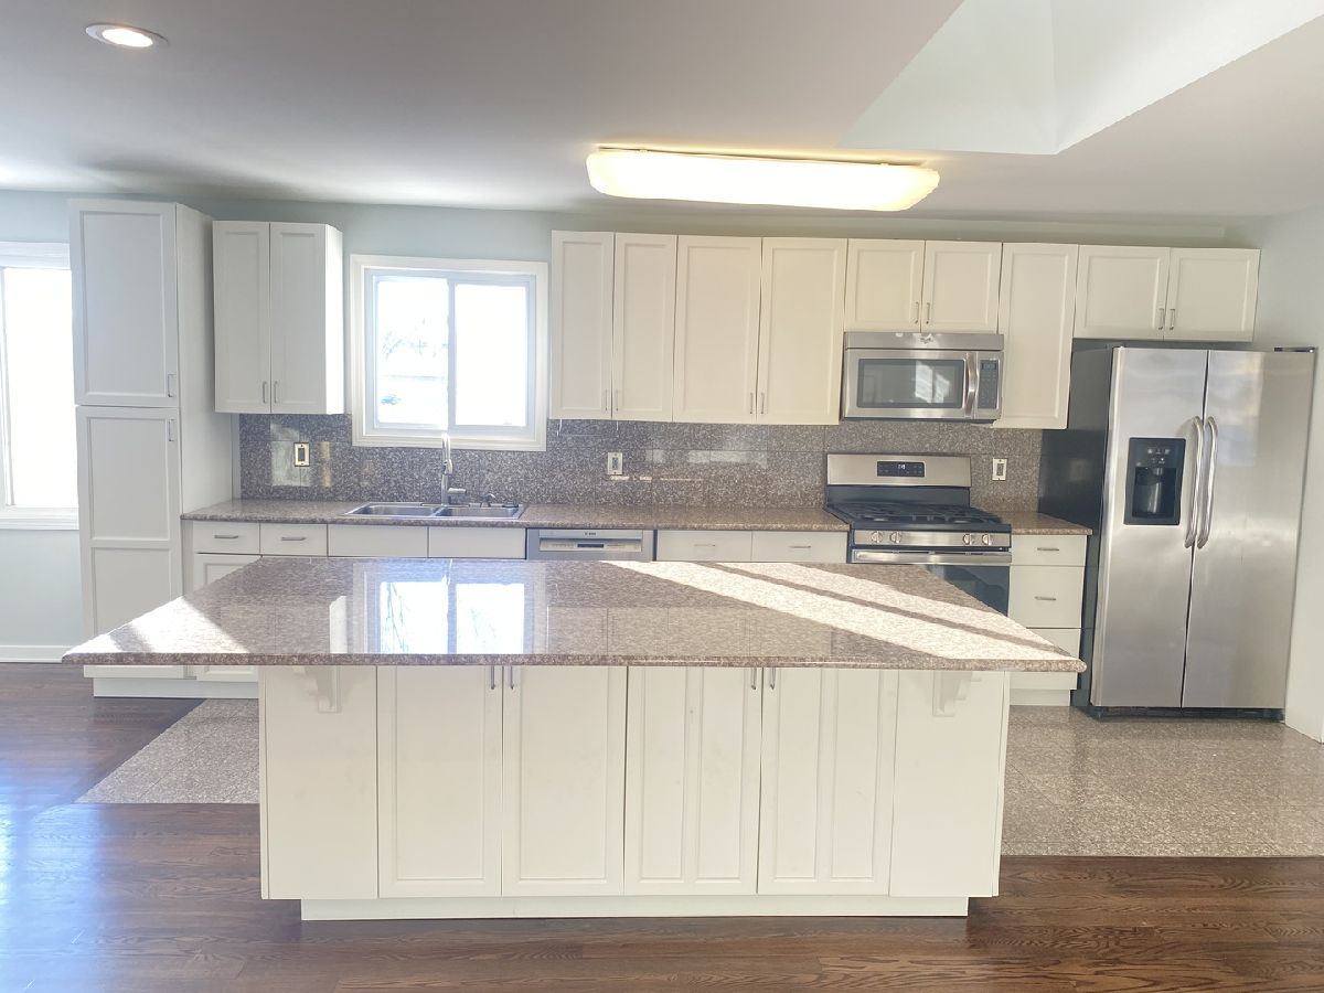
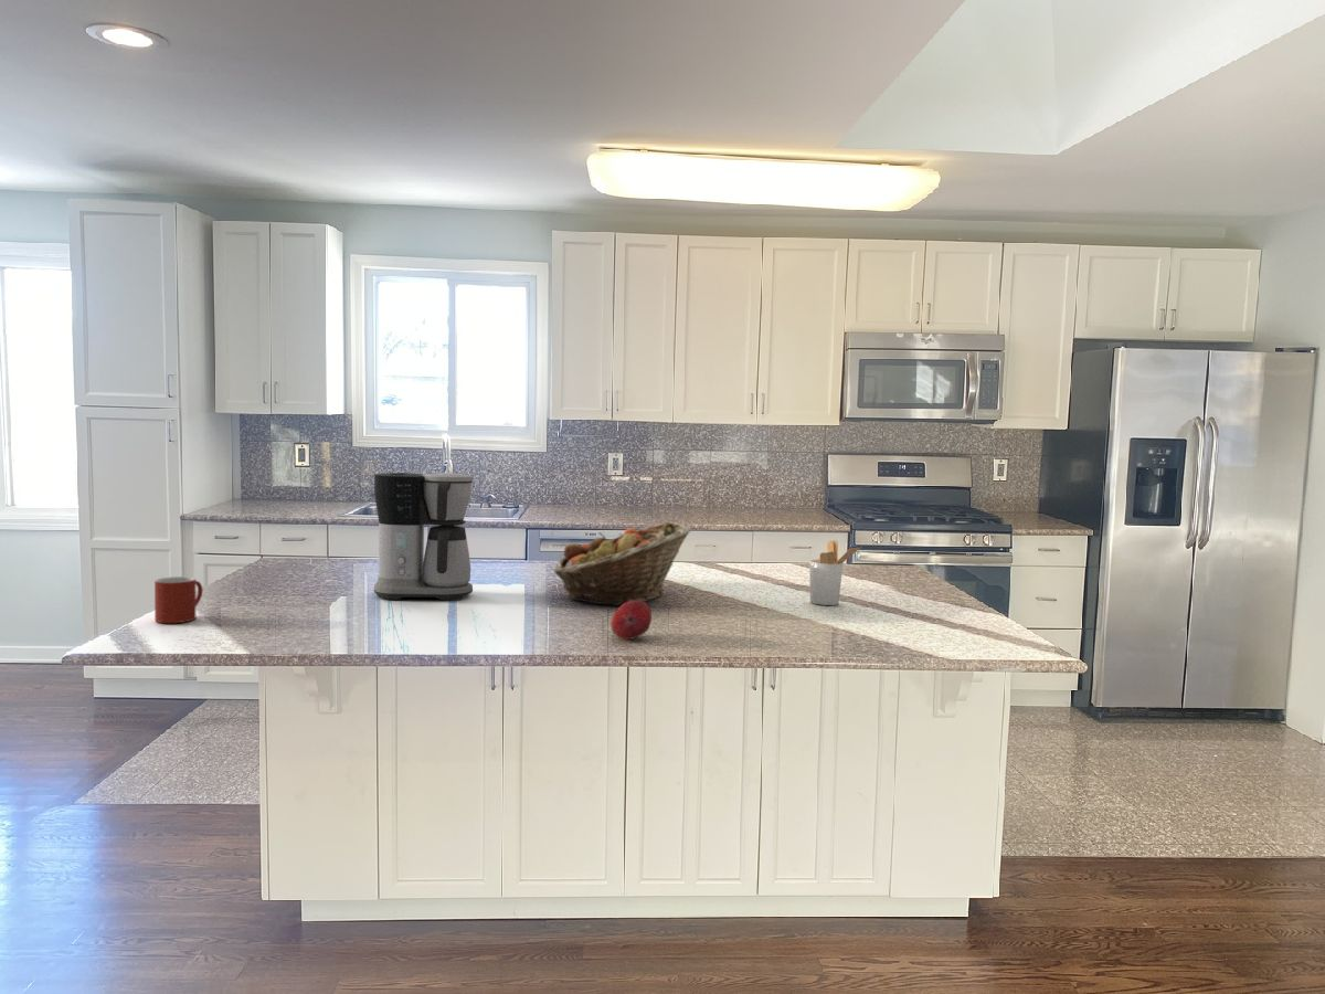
+ coffee maker (423, 535)
+ fruit basket (622, 559)
+ mug (180, 598)
+ utensil holder (834, 572)
+ fruit (632, 618)
